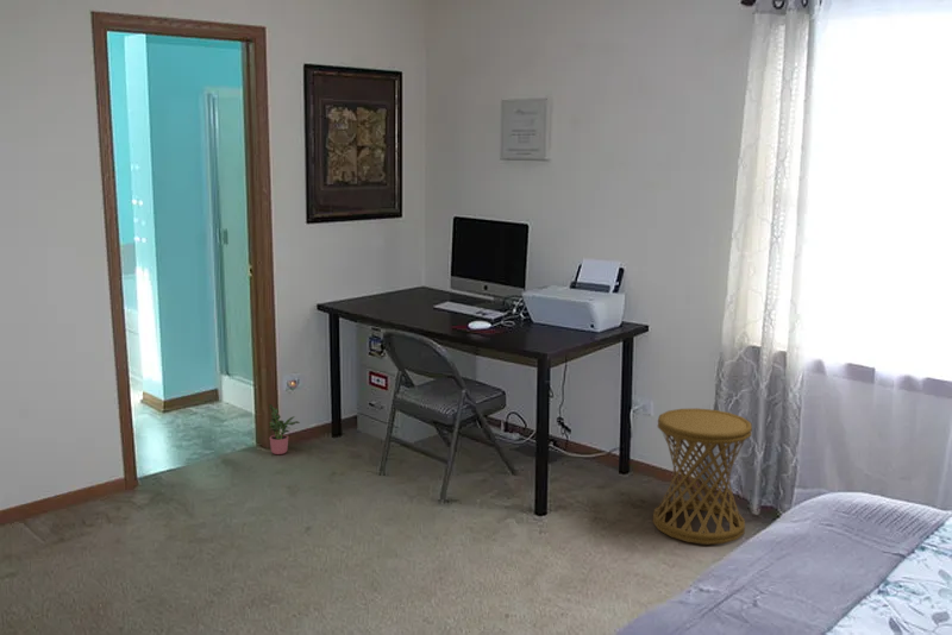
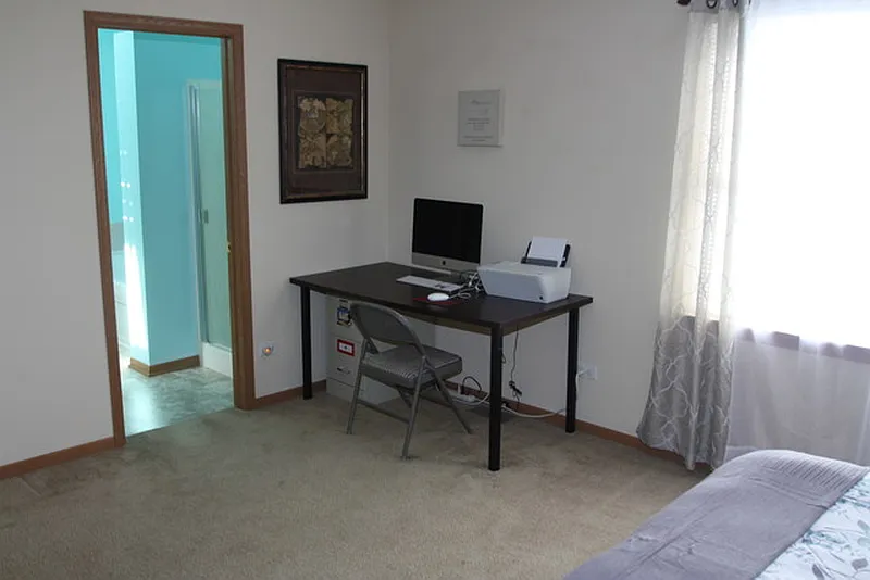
- potted plant (286, 428)
- side table (701, 473)
